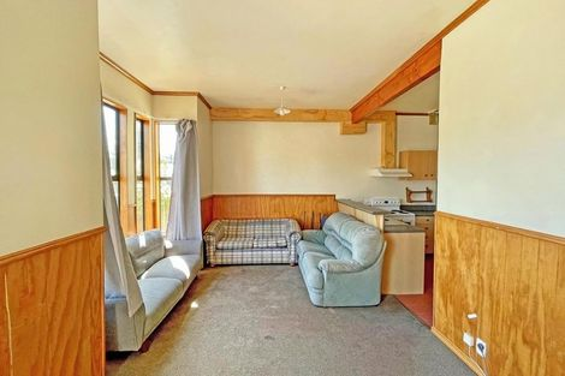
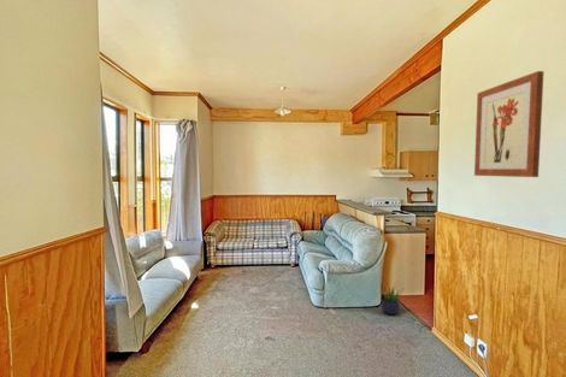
+ wall art (503, 130)
+ potted plant (391, 299)
